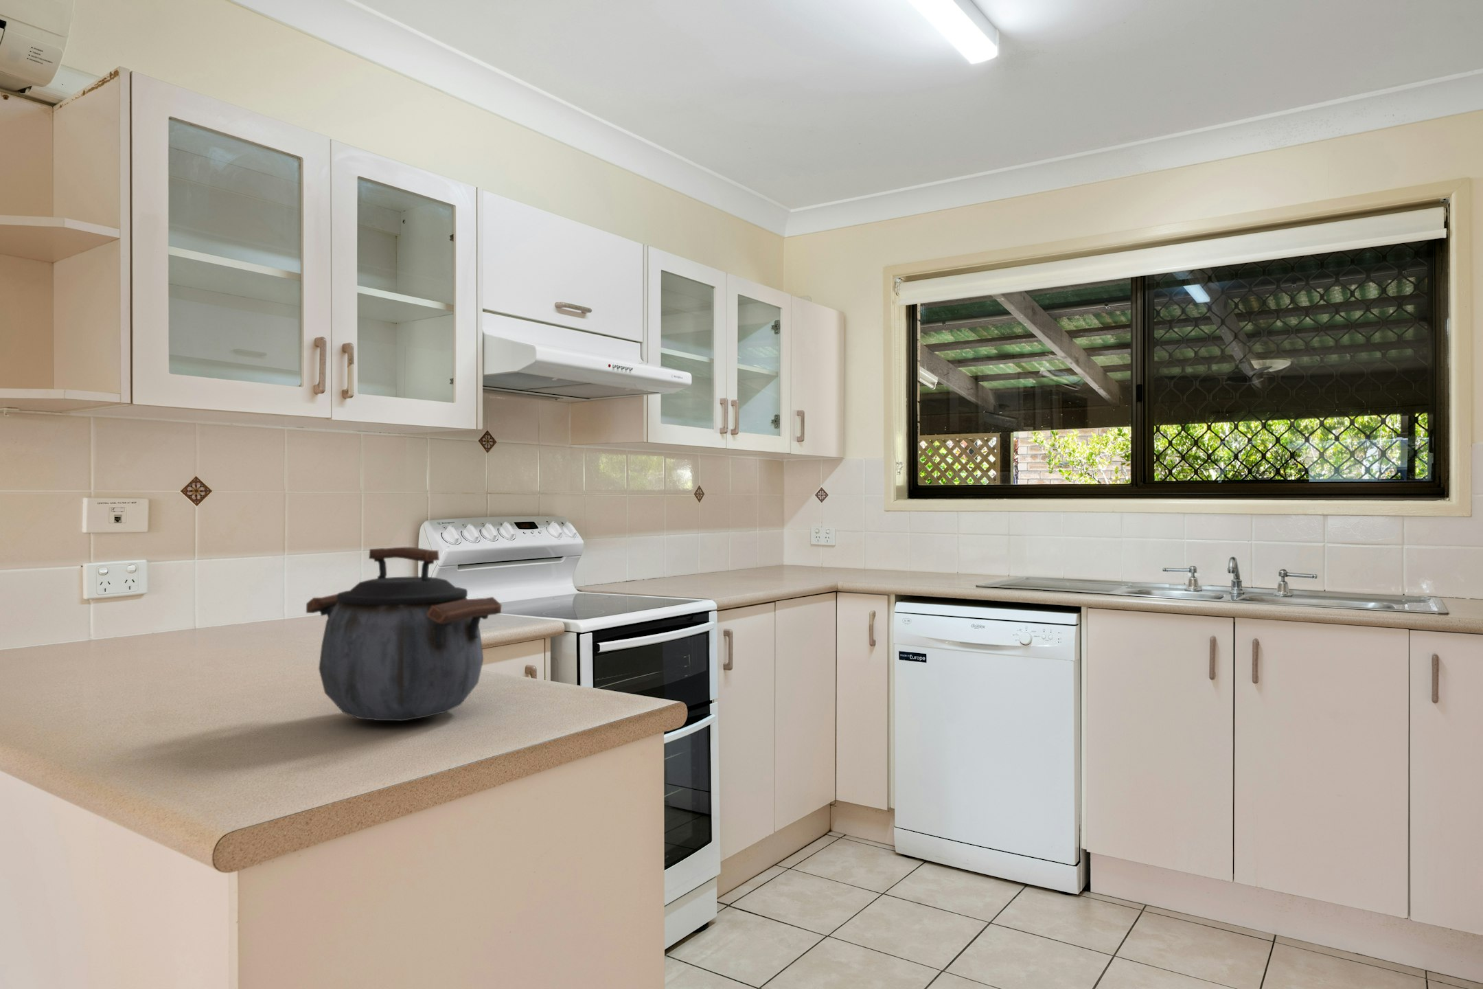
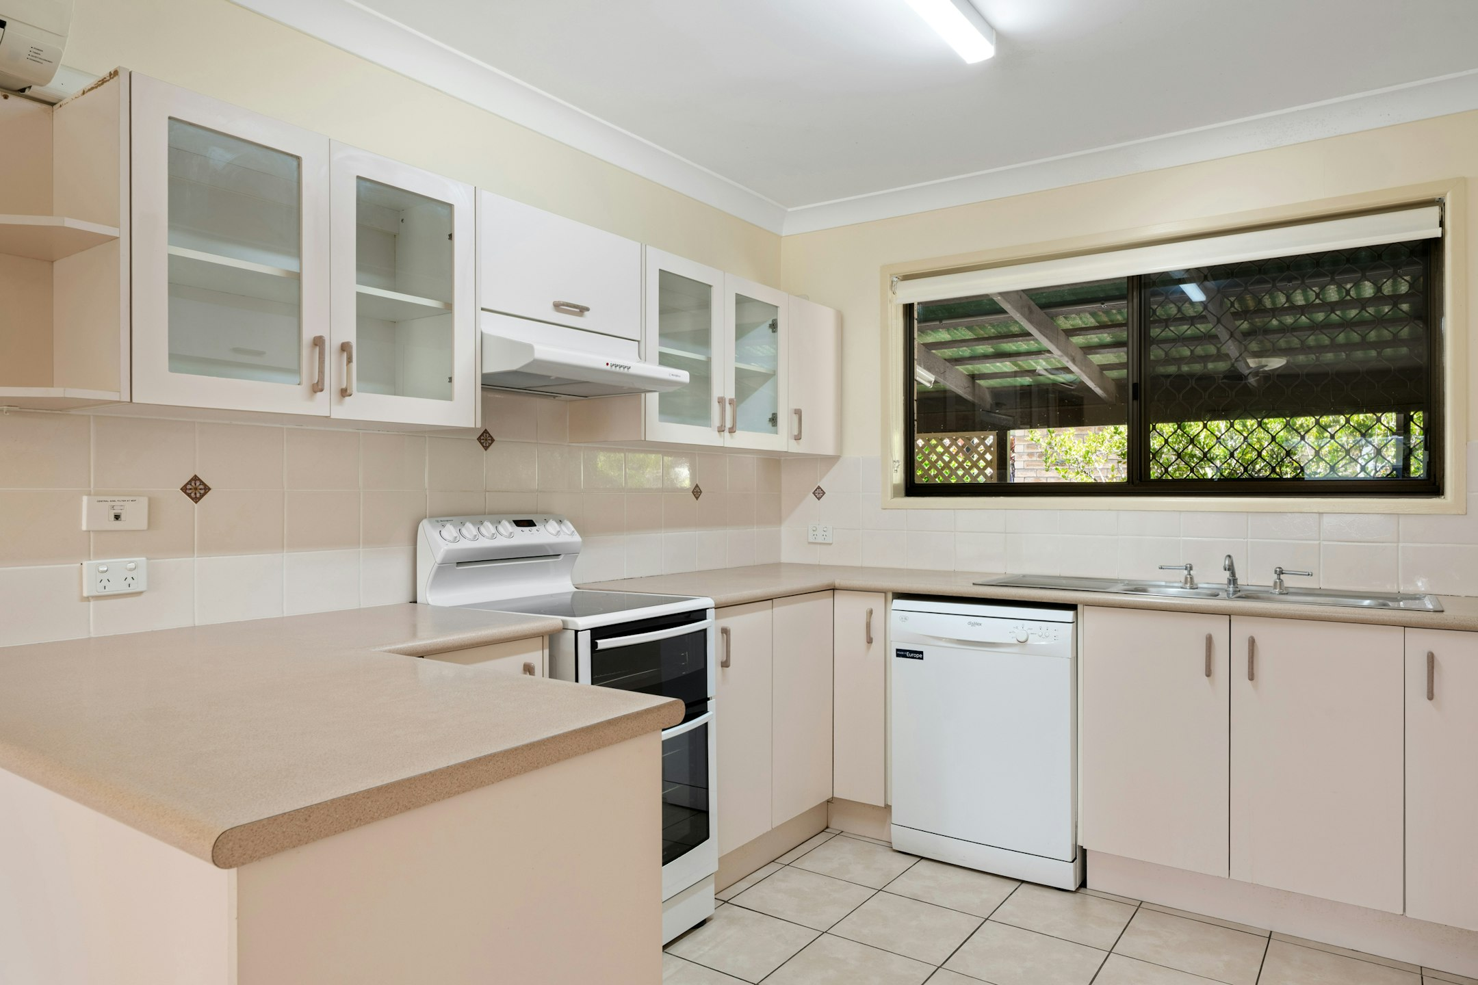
- kettle (403, 631)
